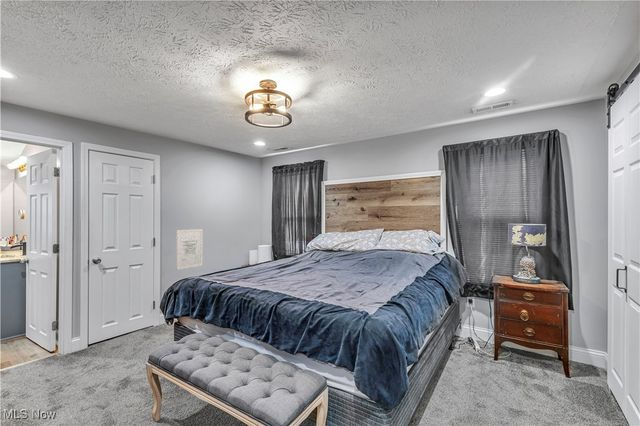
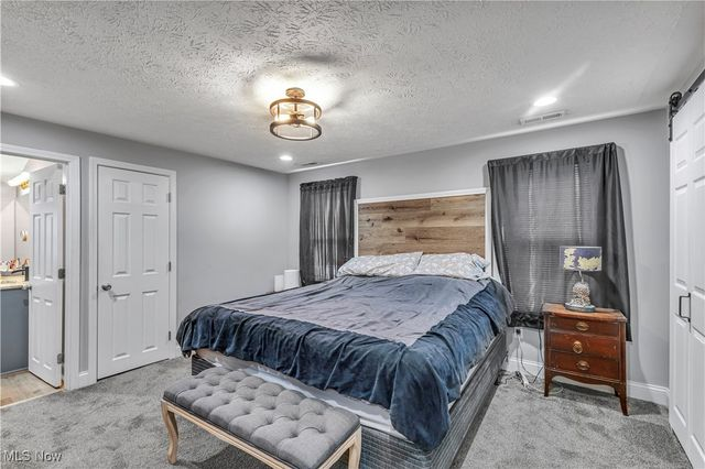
- wall art (190, 248)
